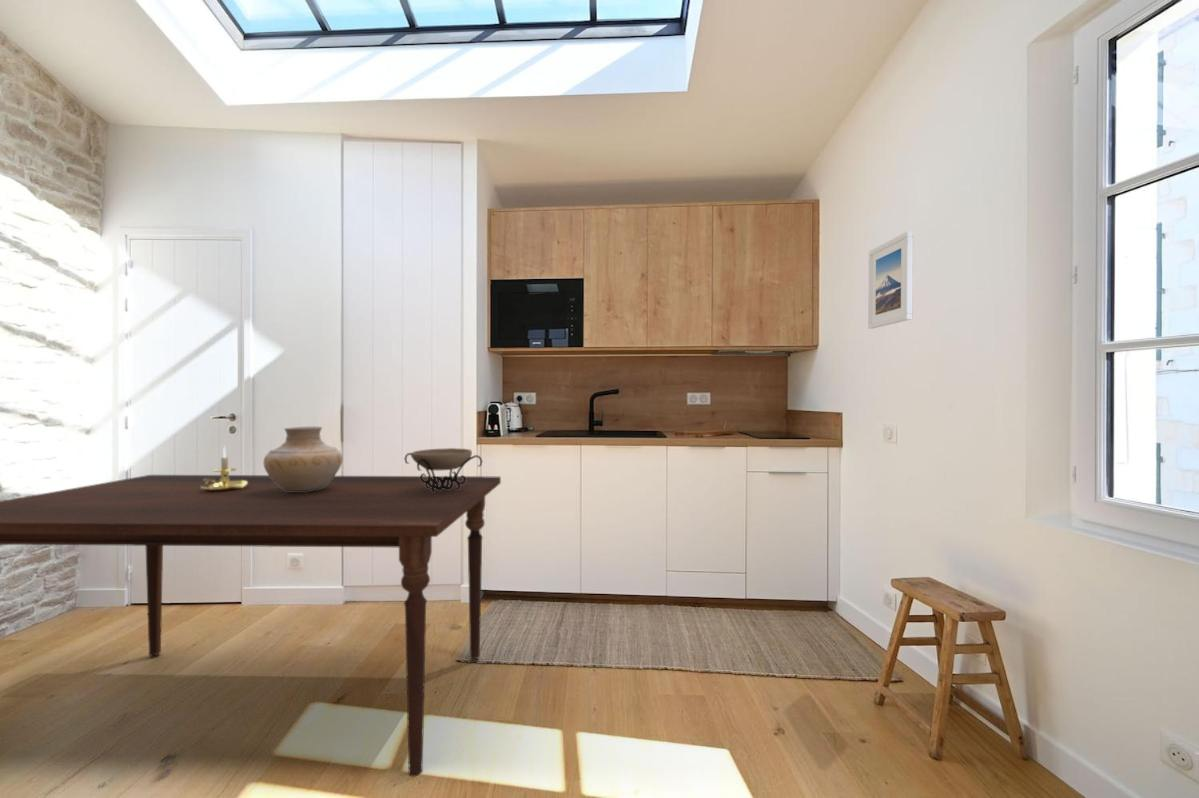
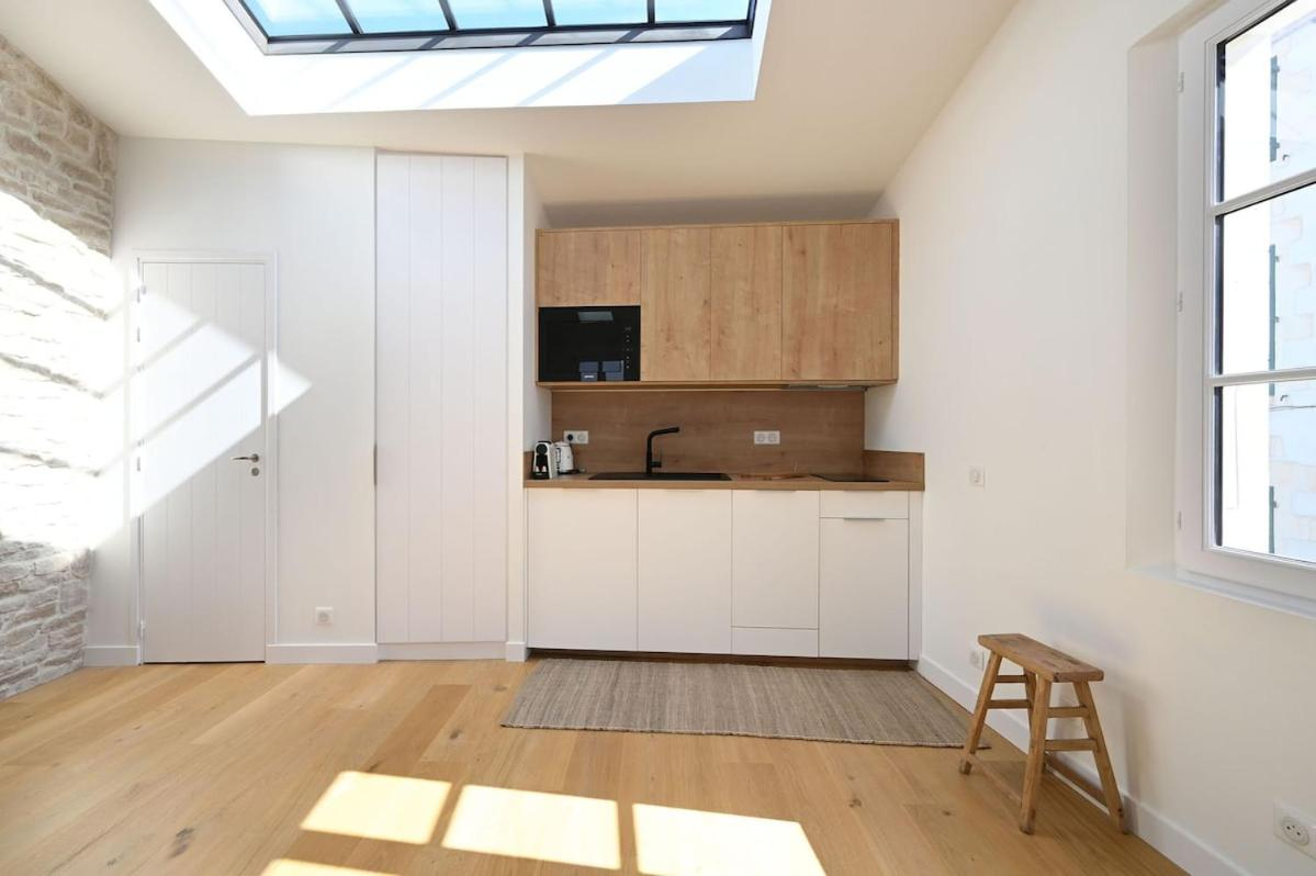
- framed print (889, 283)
- candle holder (222, 467)
- vase (304, 458)
- decorative bowl (442, 469)
- dining table (268, 546)
